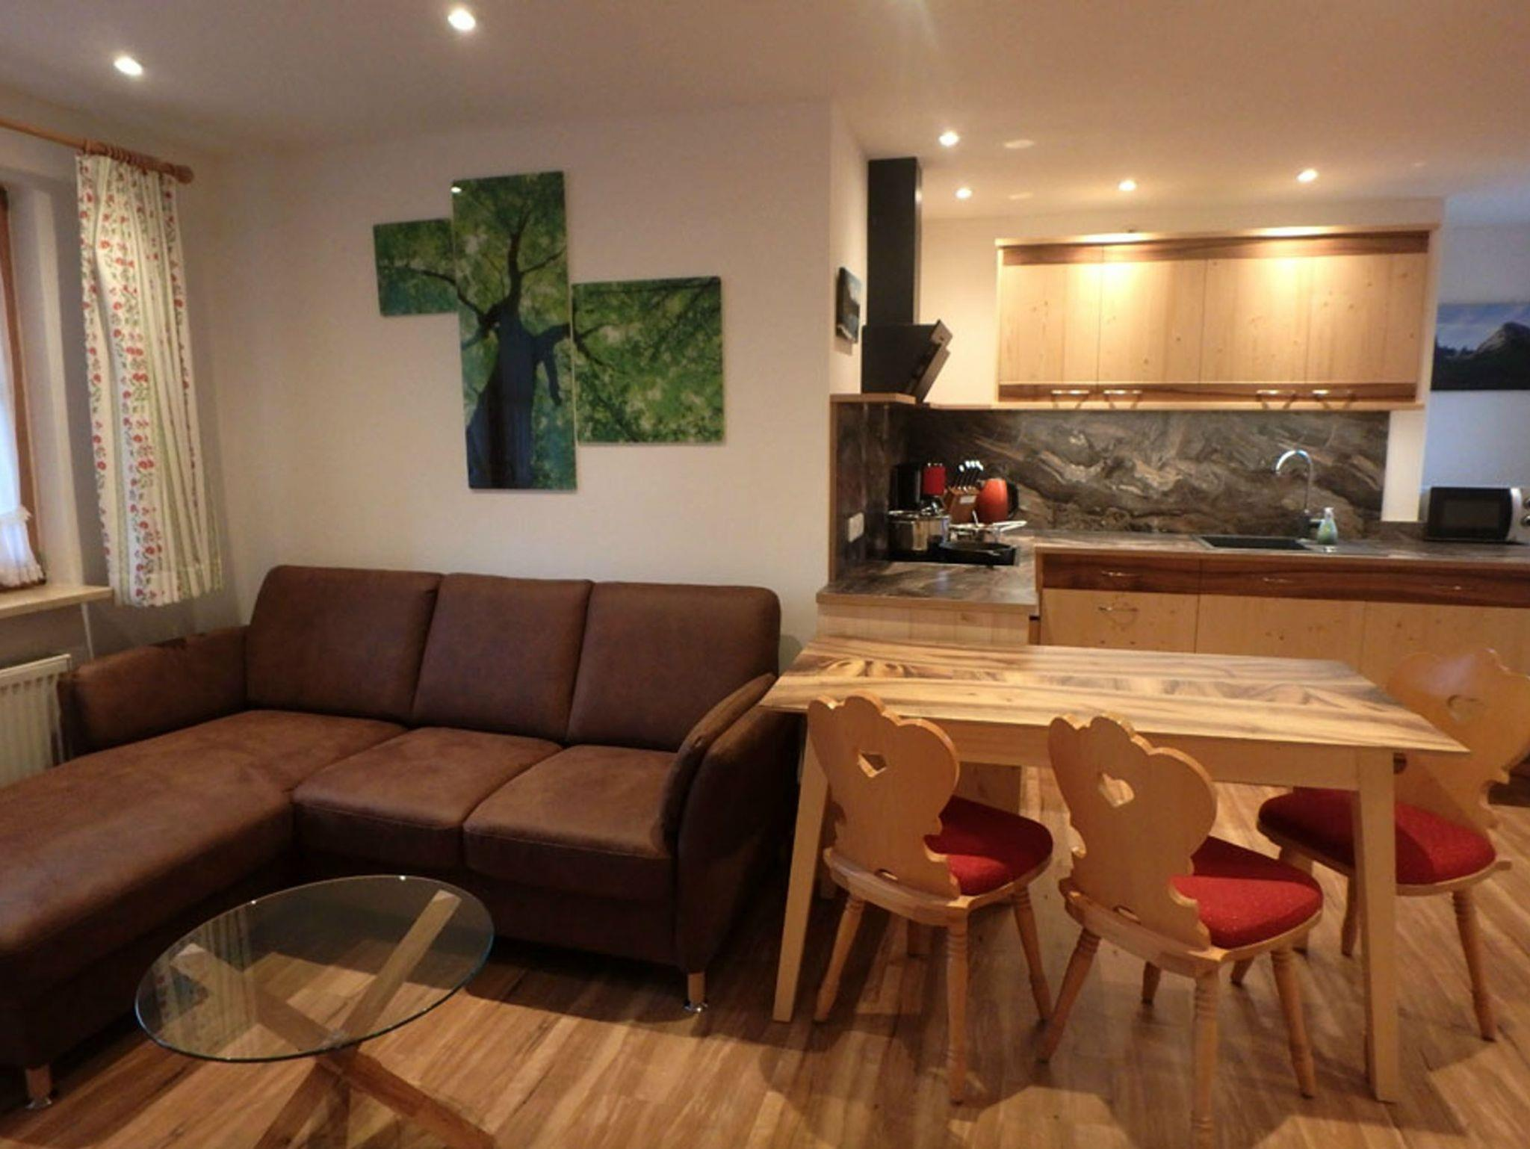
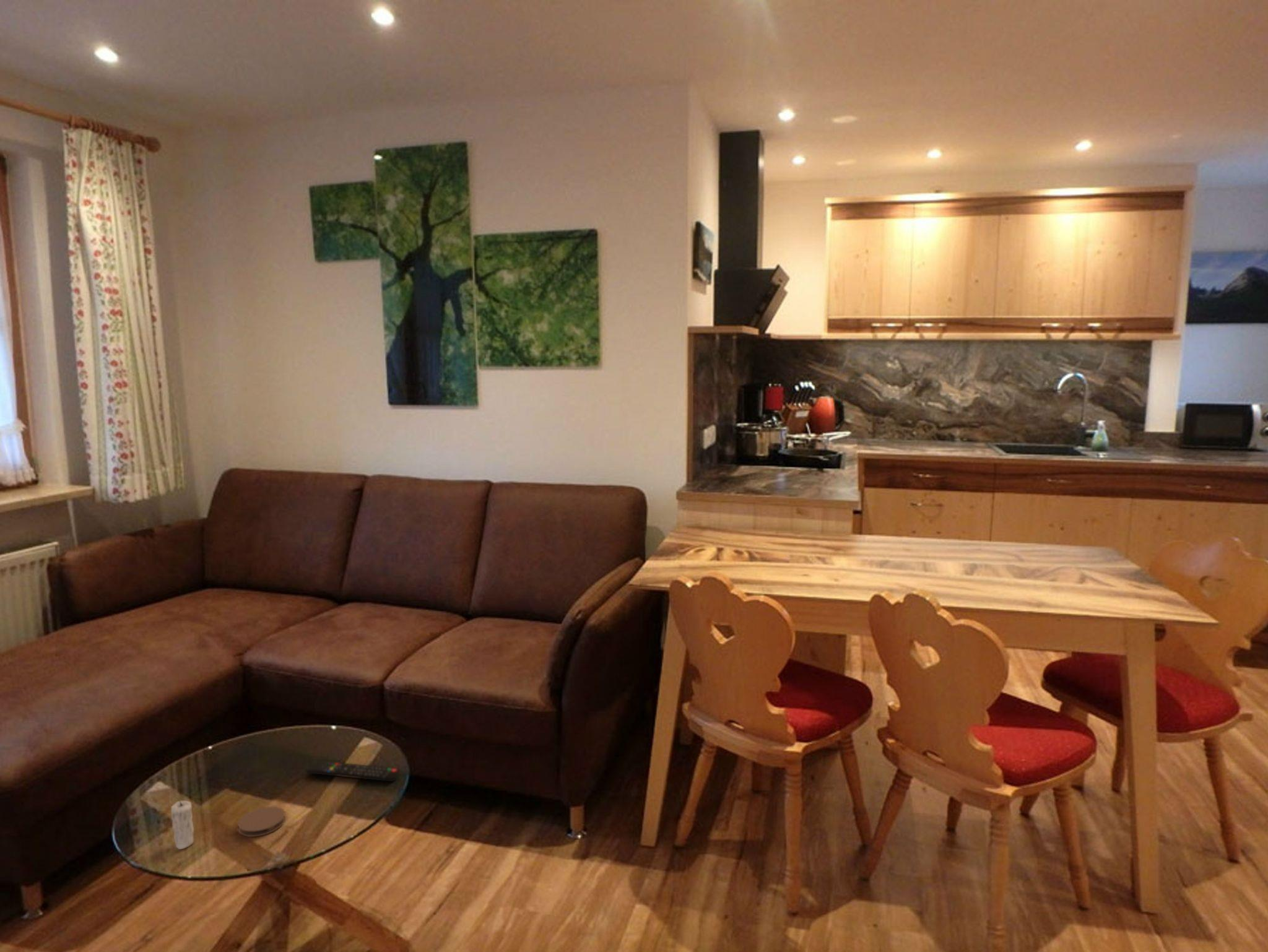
+ remote control (354, 772)
+ coaster (262, 821)
+ candle (183, 820)
